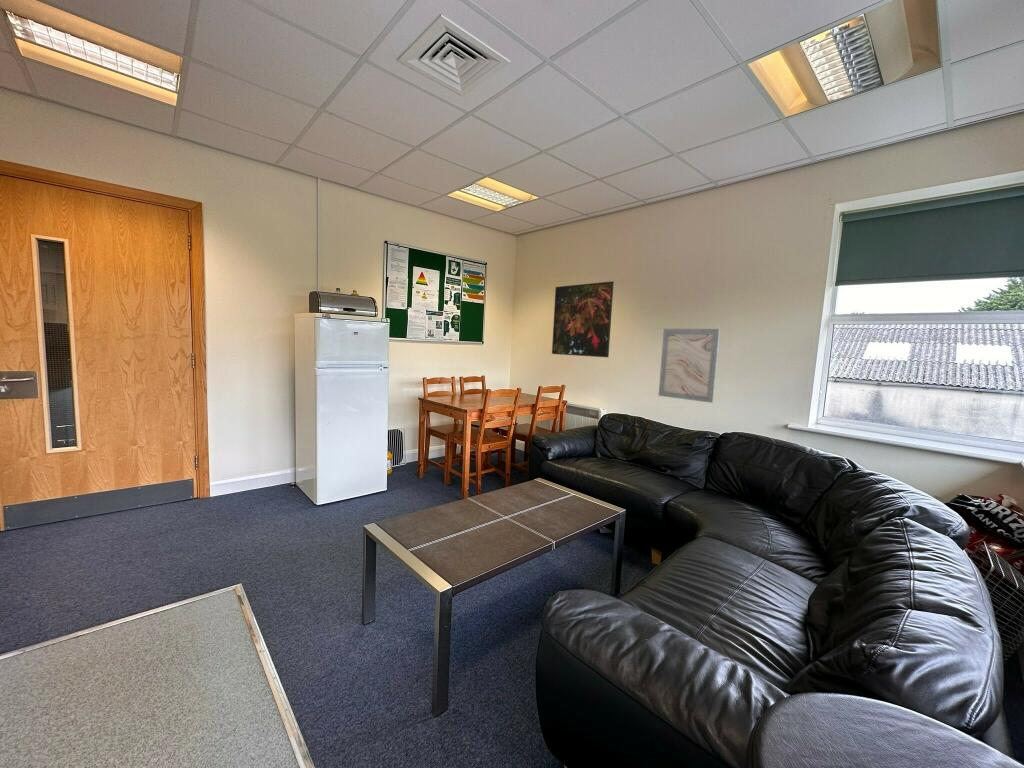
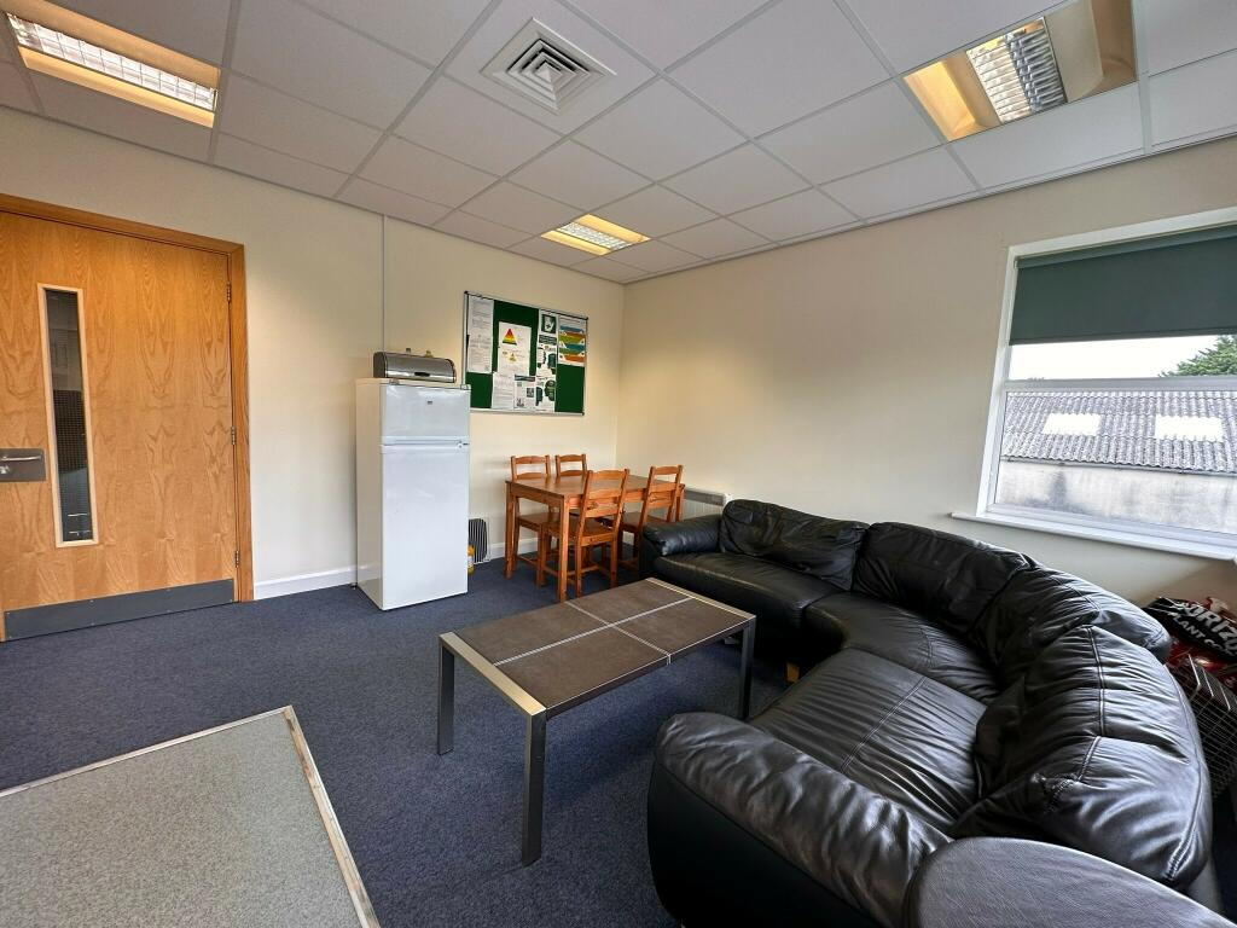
- wall art (687, 364)
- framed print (580, 320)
